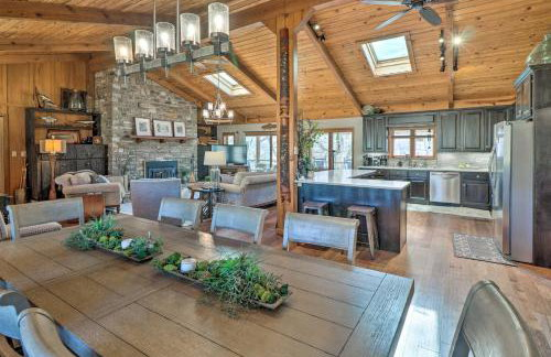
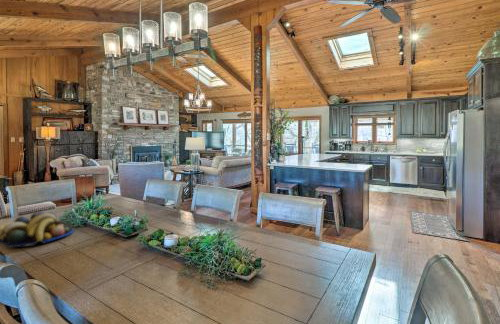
+ fruit bowl (38, 225)
